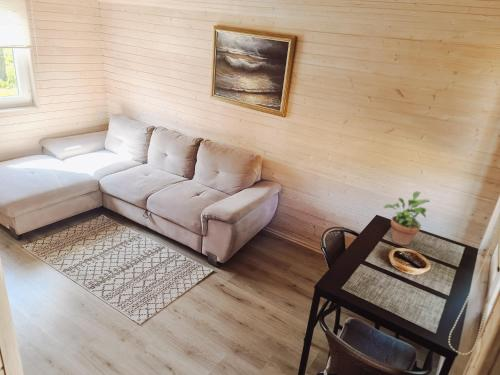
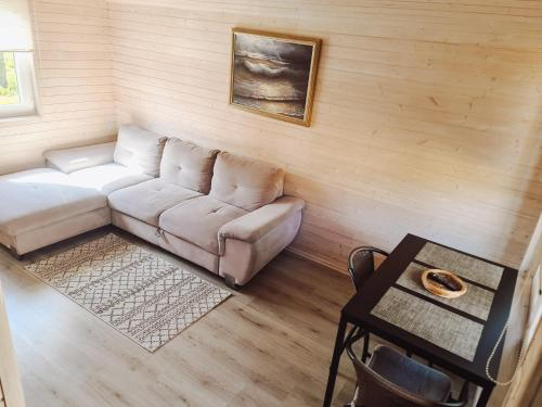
- potted plant (404, 216)
